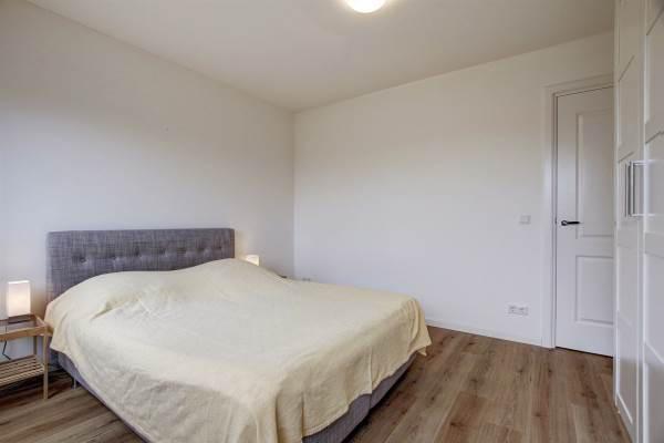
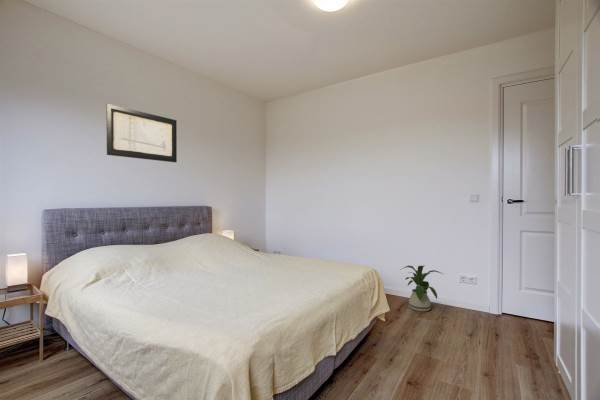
+ house plant (421, 284)
+ wall art (144, 135)
